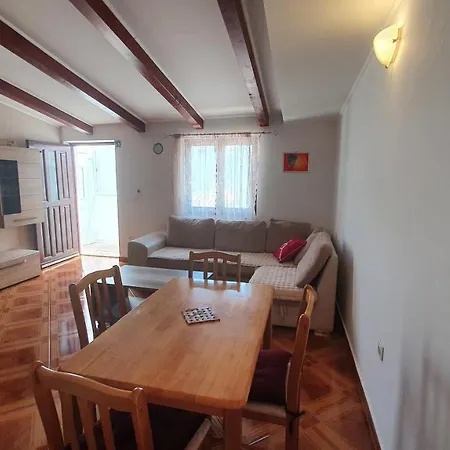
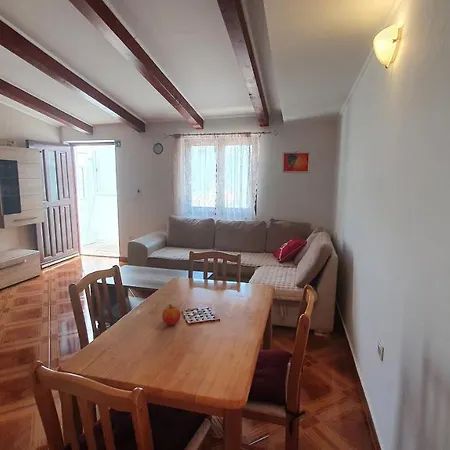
+ fruit (171, 314)
